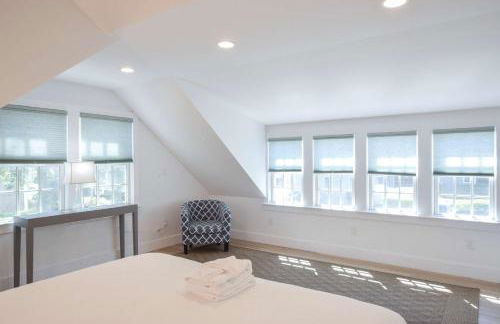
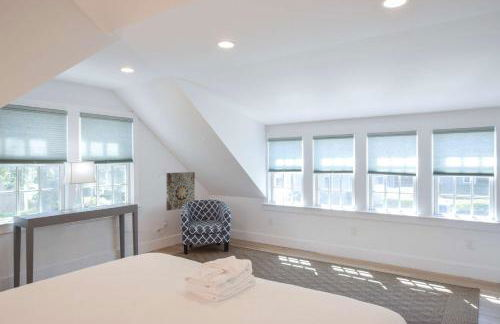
+ wall art (181, 190)
